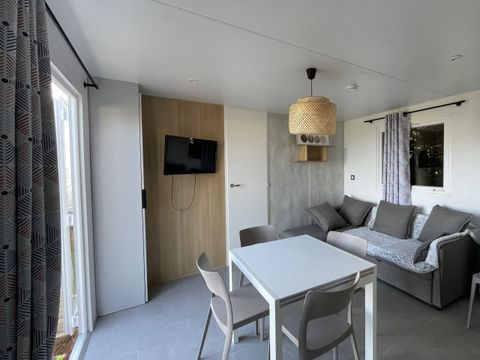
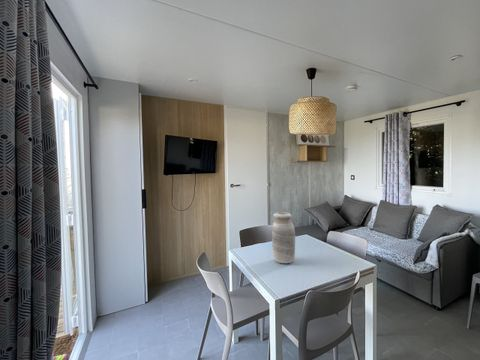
+ vase (283, 237)
